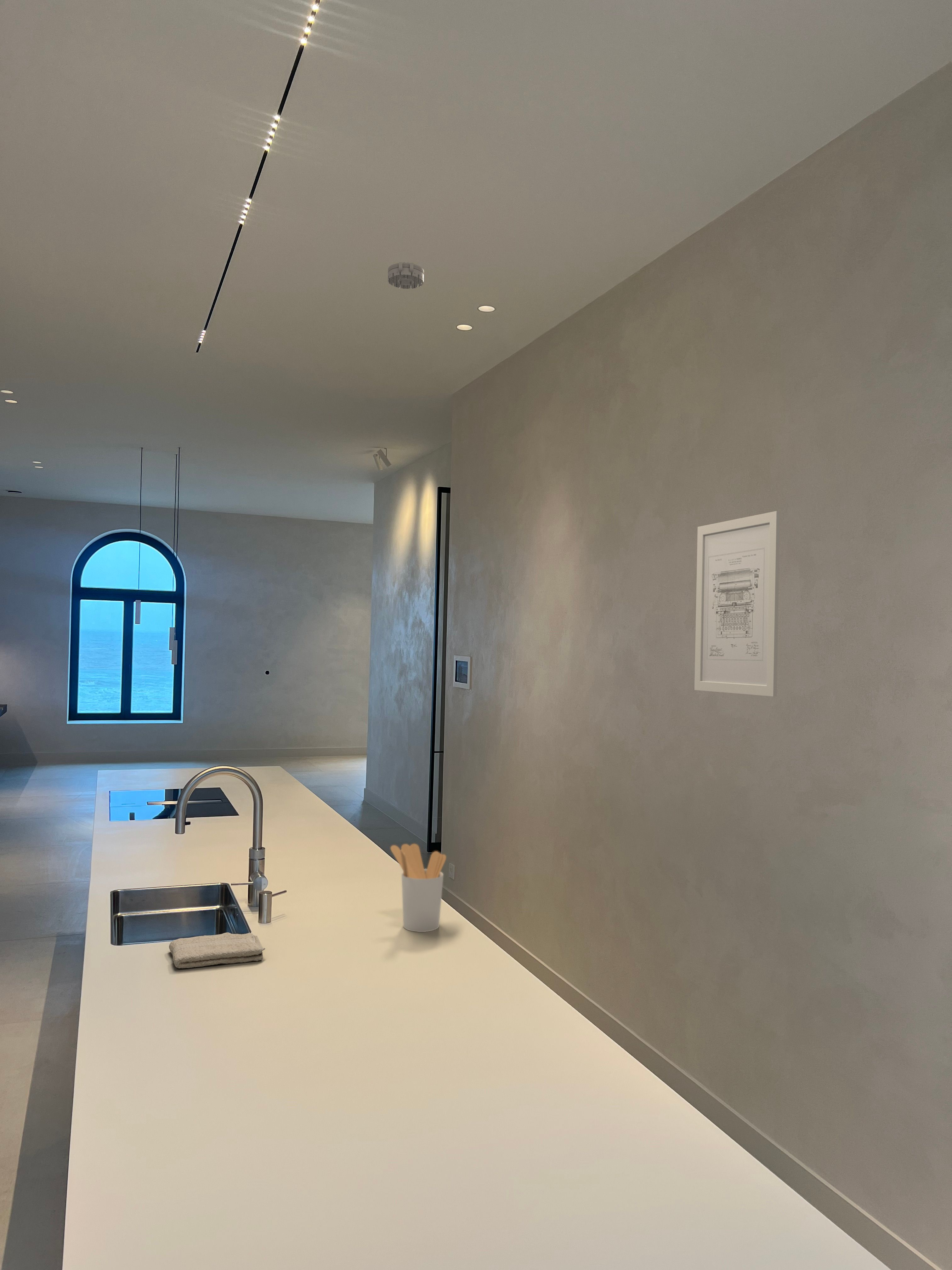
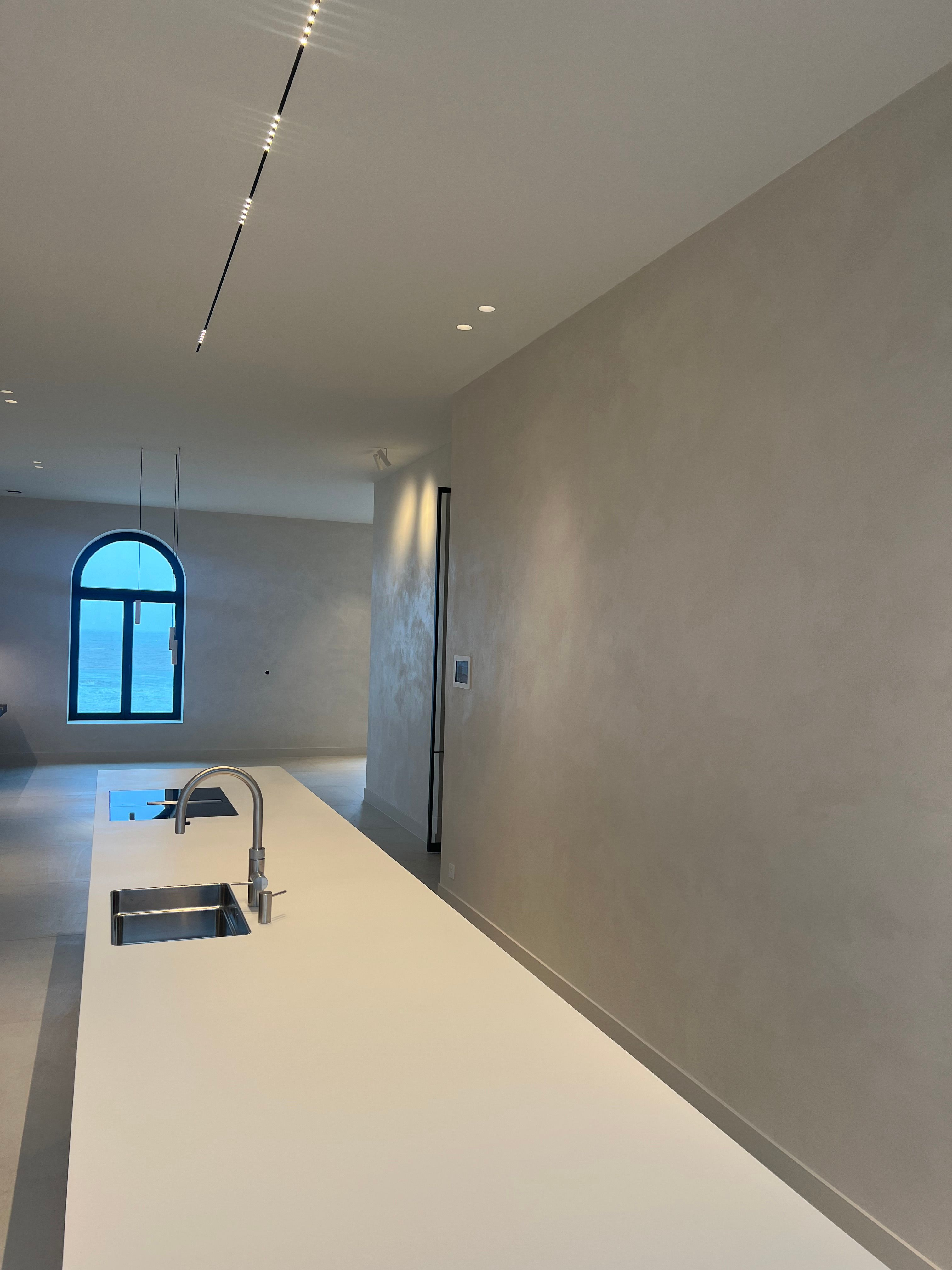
- washcloth (217, 949)
- smoke detector (406, 275)
- utensil holder (416, 885)
- wall art (734, 606)
